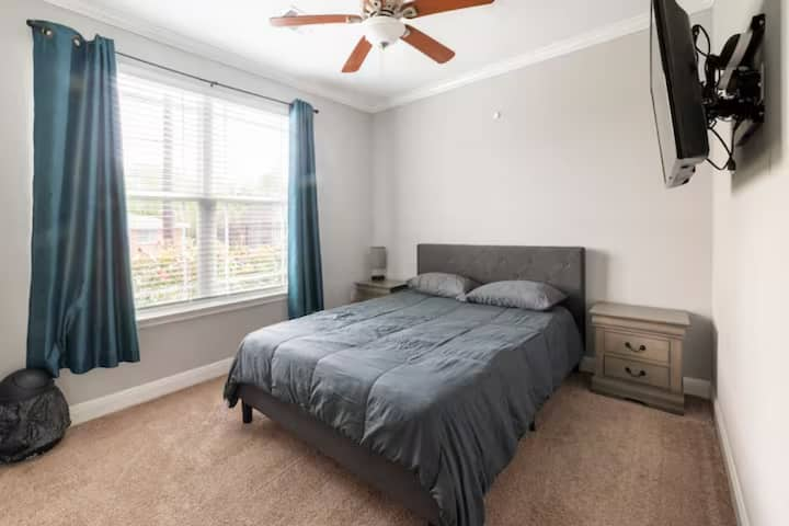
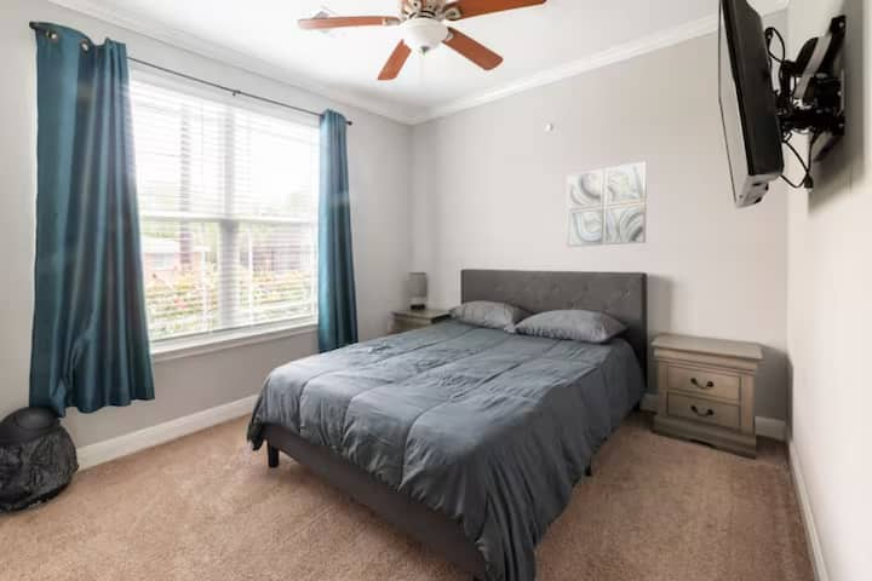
+ wall art (602, 206)
